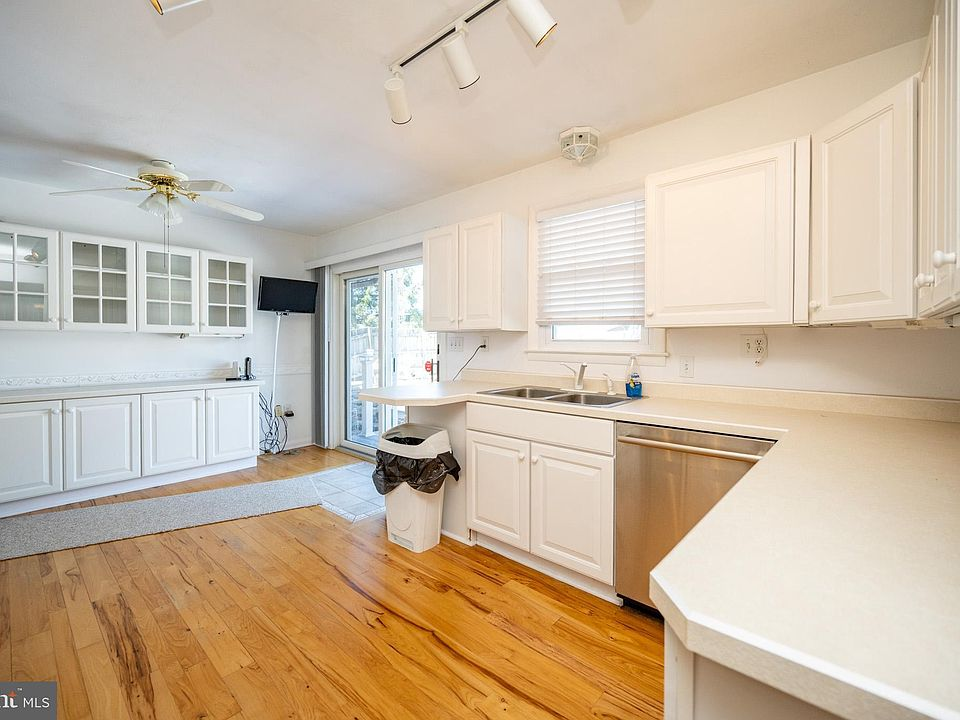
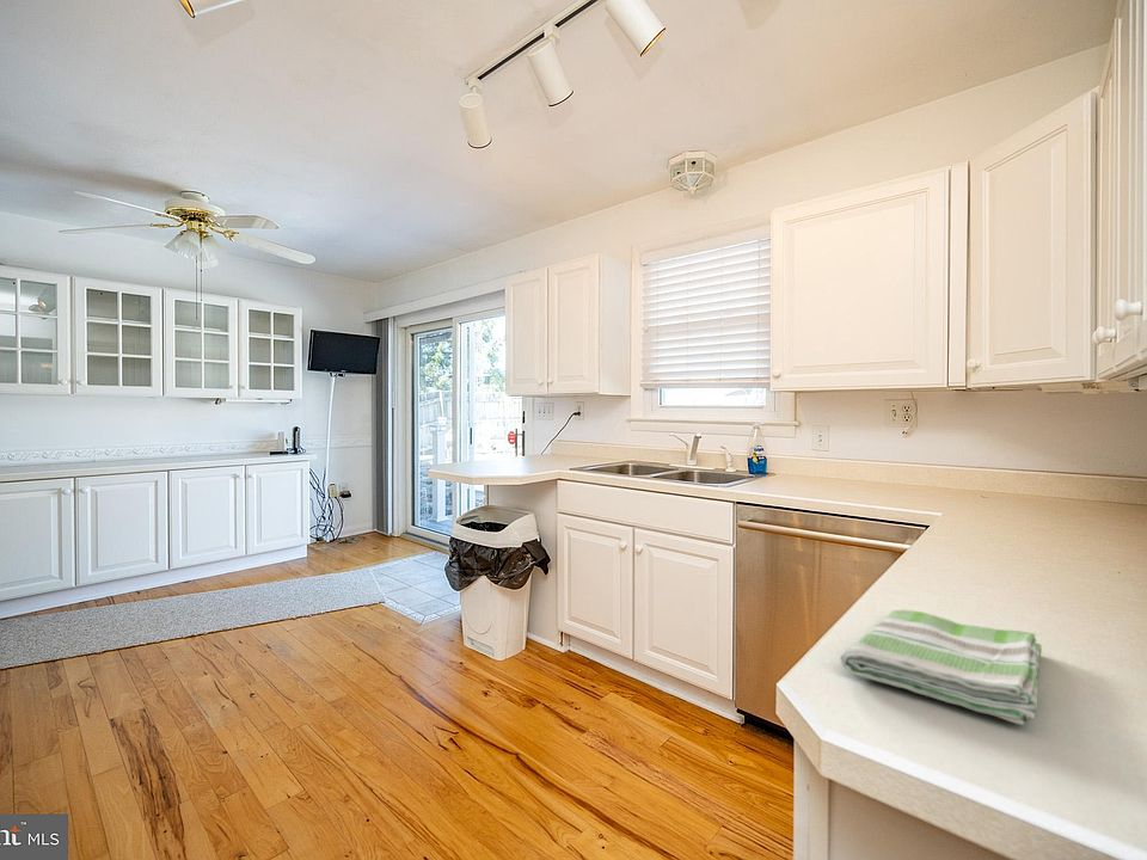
+ dish towel (944, 649)
